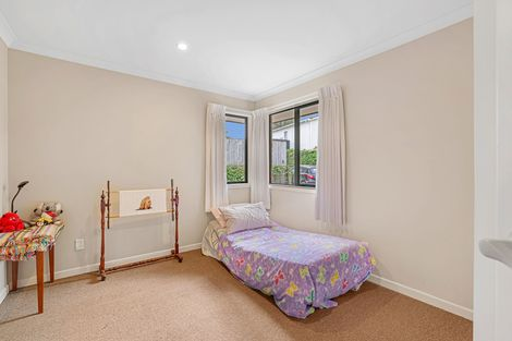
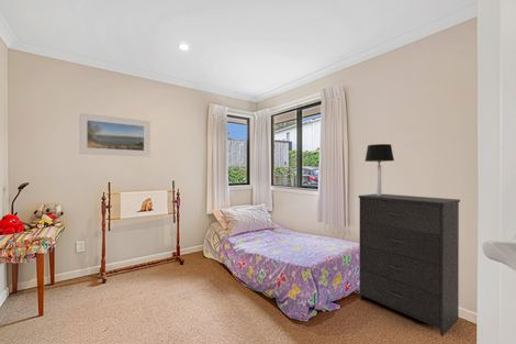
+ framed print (116, 136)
+ table lamp (379, 169)
+ dresser (404, 253)
